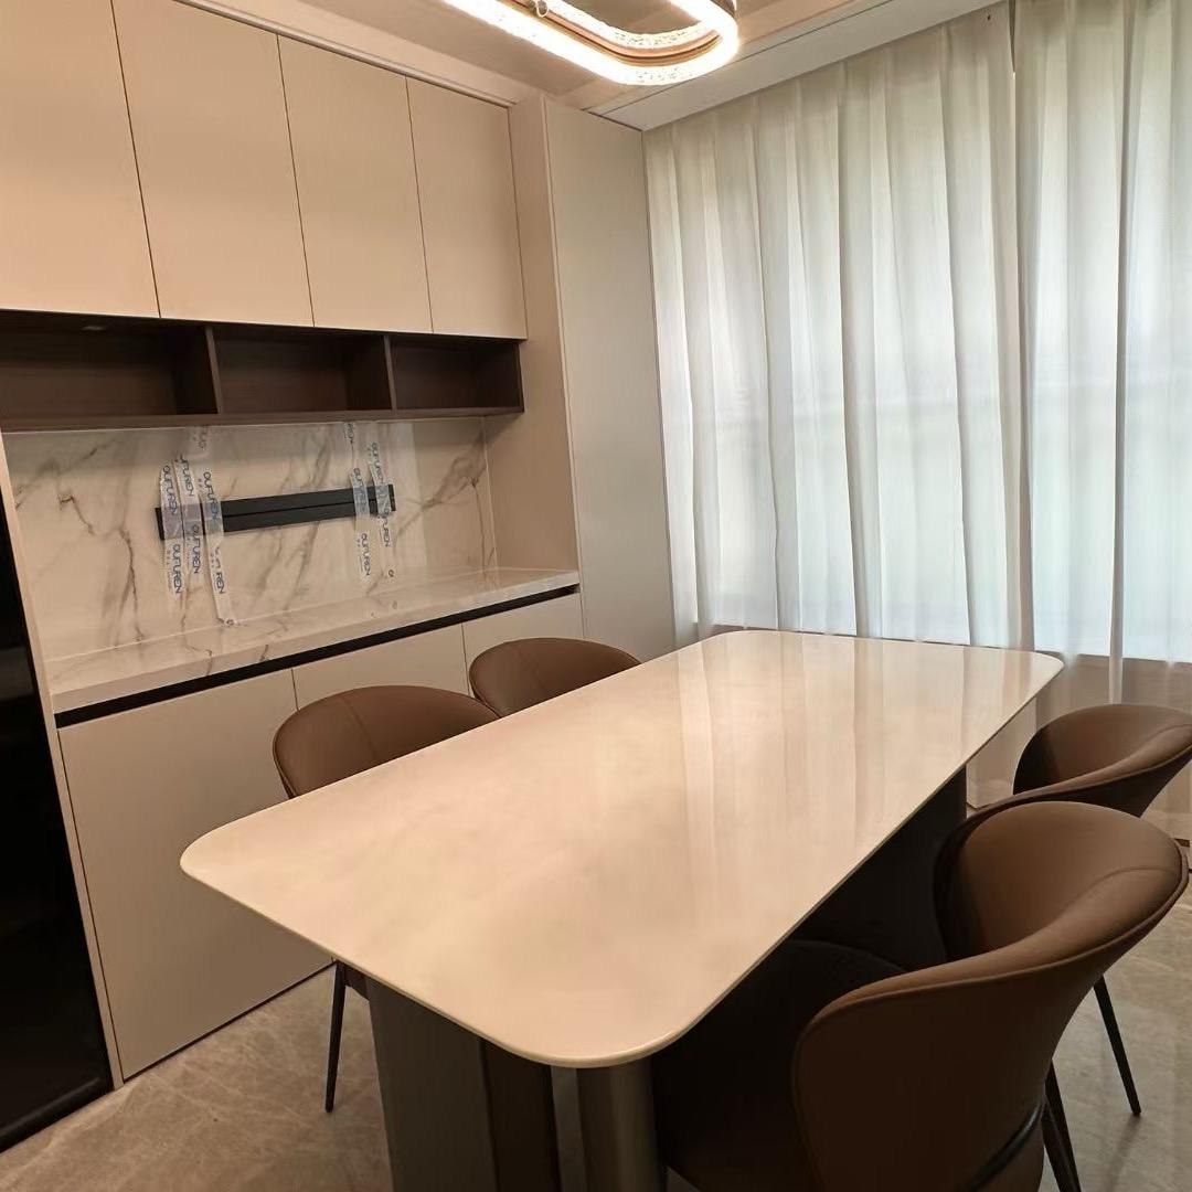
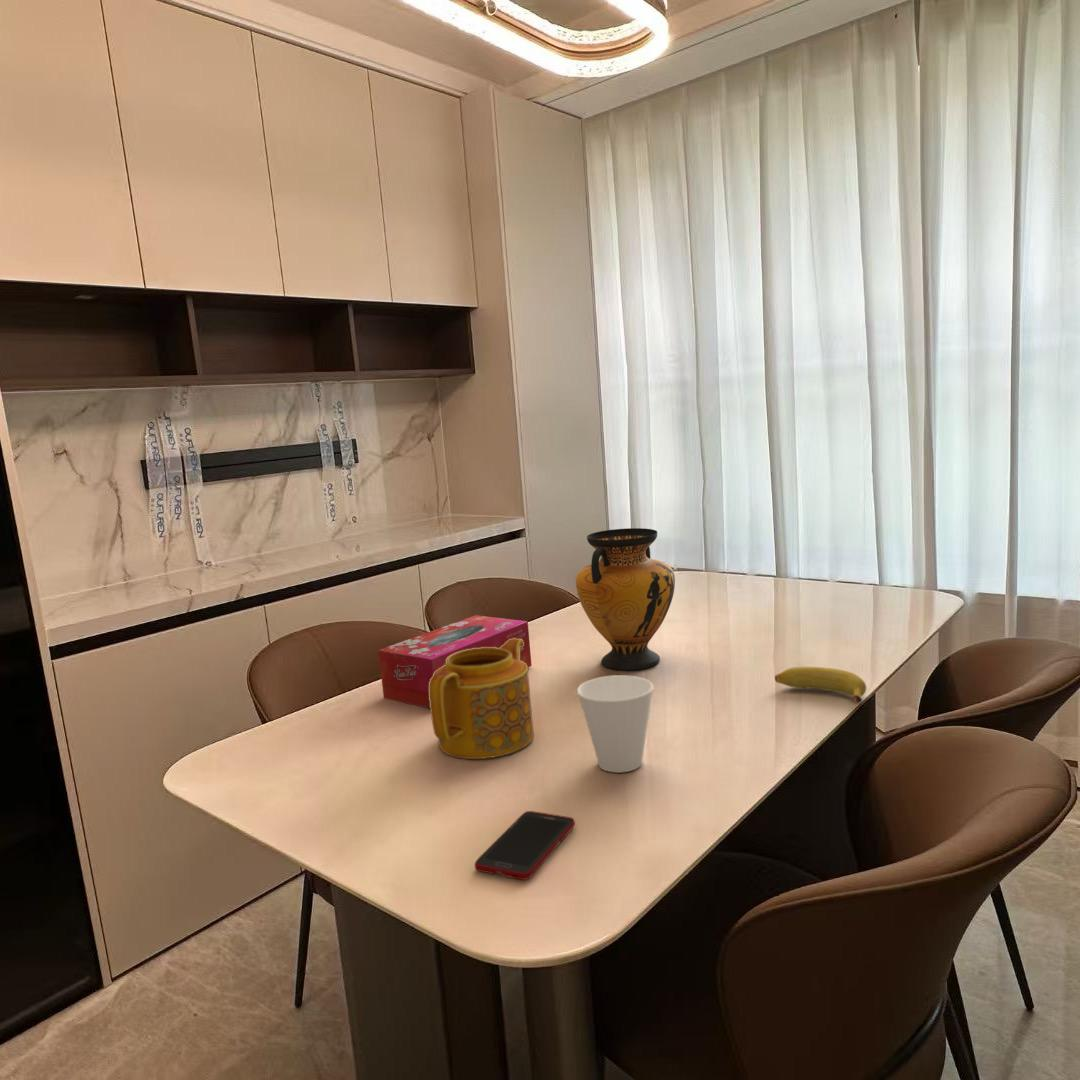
+ vase (626, 598)
+ teapot (484, 696)
+ cell phone (526, 843)
+ cup (617, 725)
+ banana (820, 683)
+ tissue box (455, 652)
